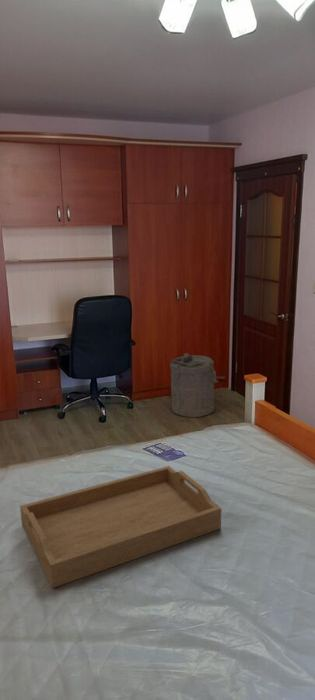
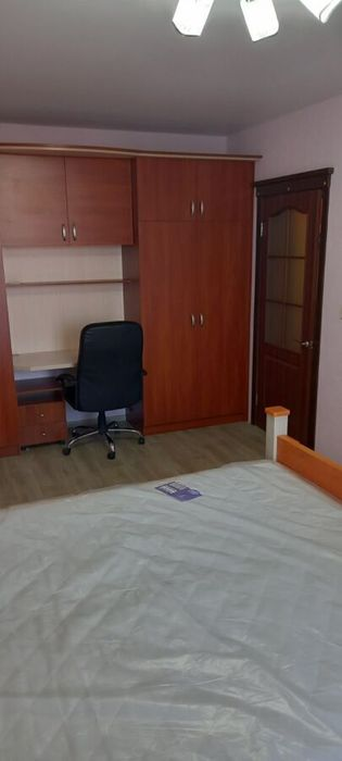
- laundry hamper (192, 382)
- serving tray (120, 514)
